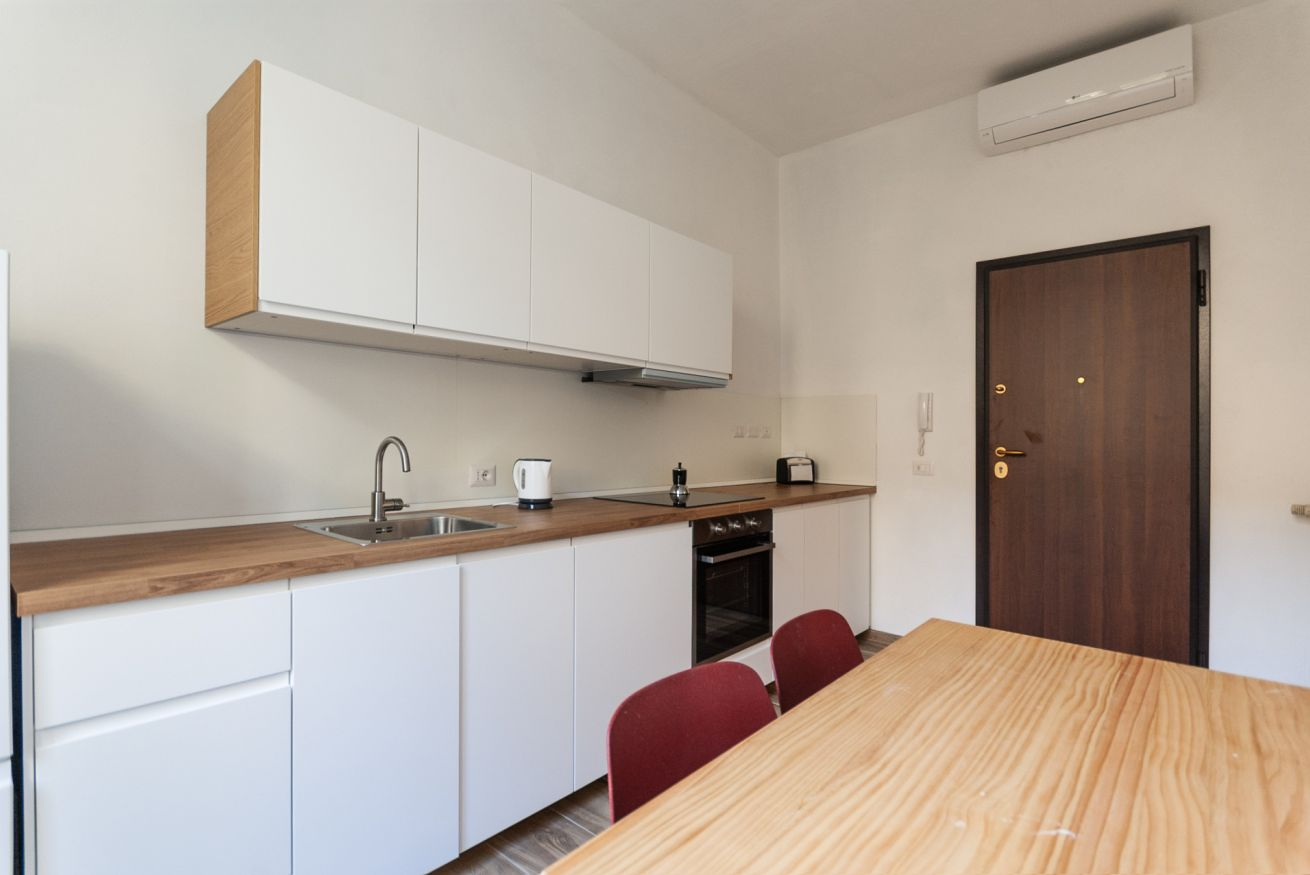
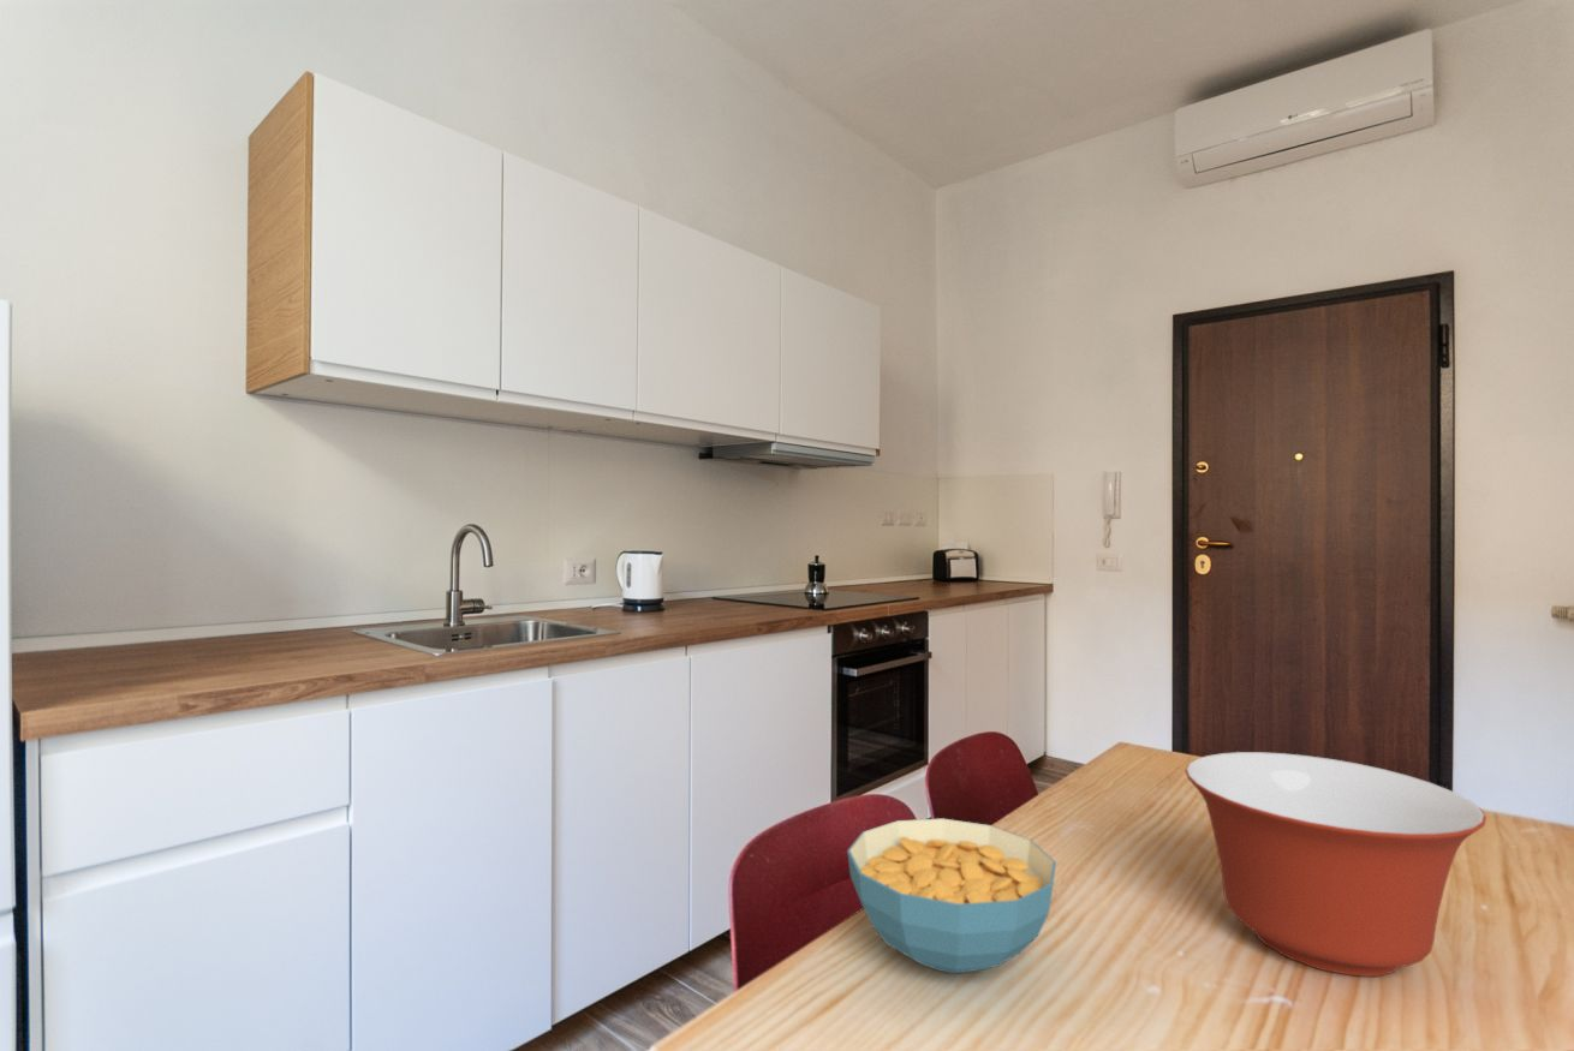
+ cereal bowl (949, 906)
+ mixing bowl (1322, 864)
